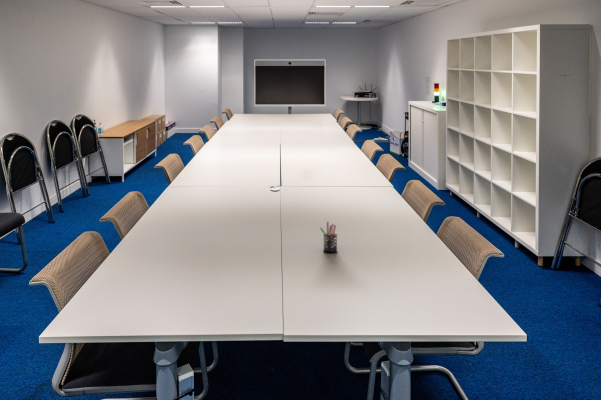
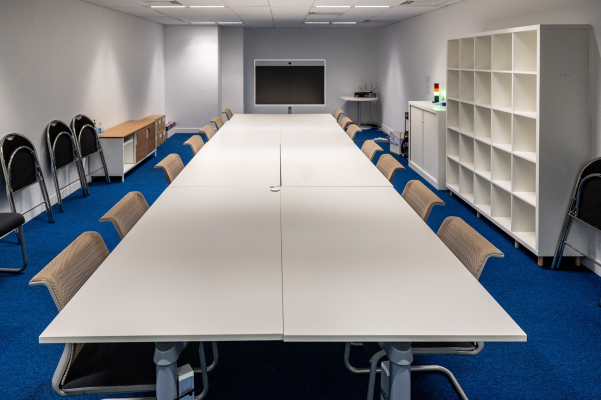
- pen holder (328, 236)
